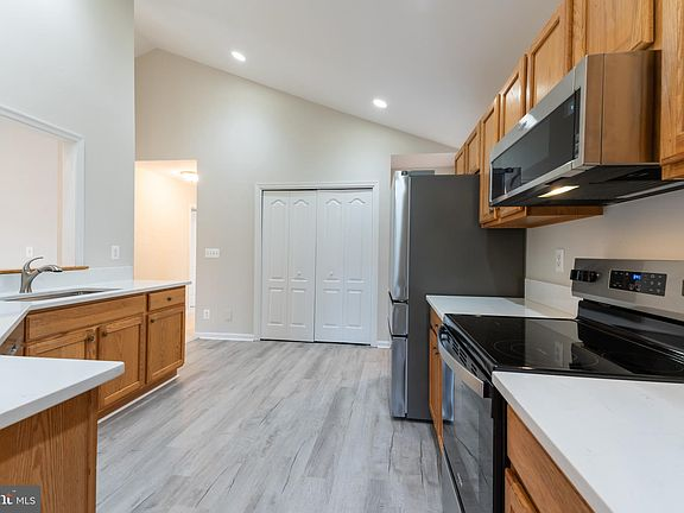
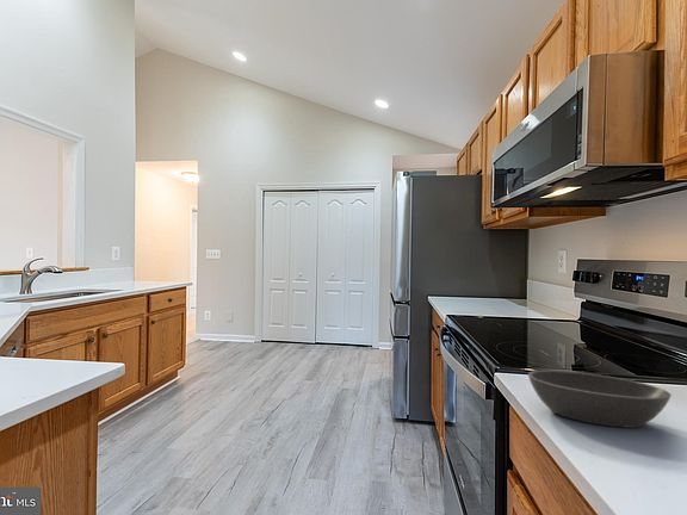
+ bowl (593, 399)
